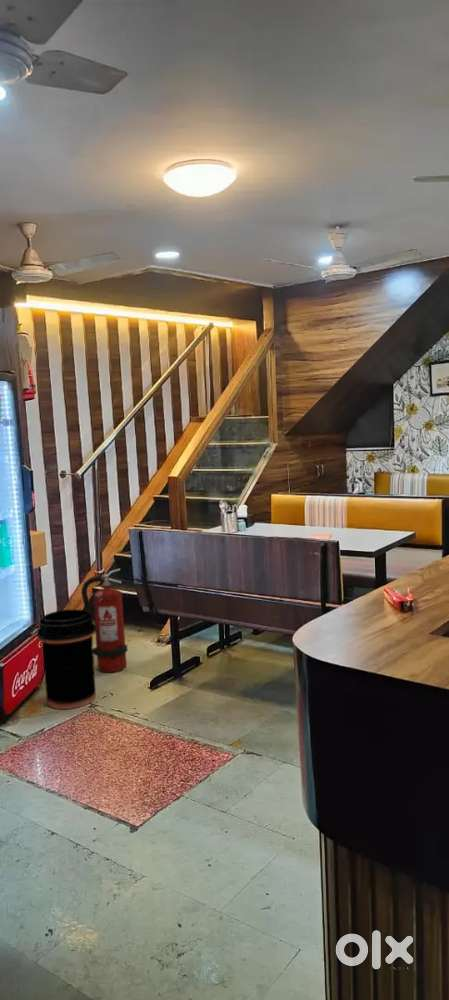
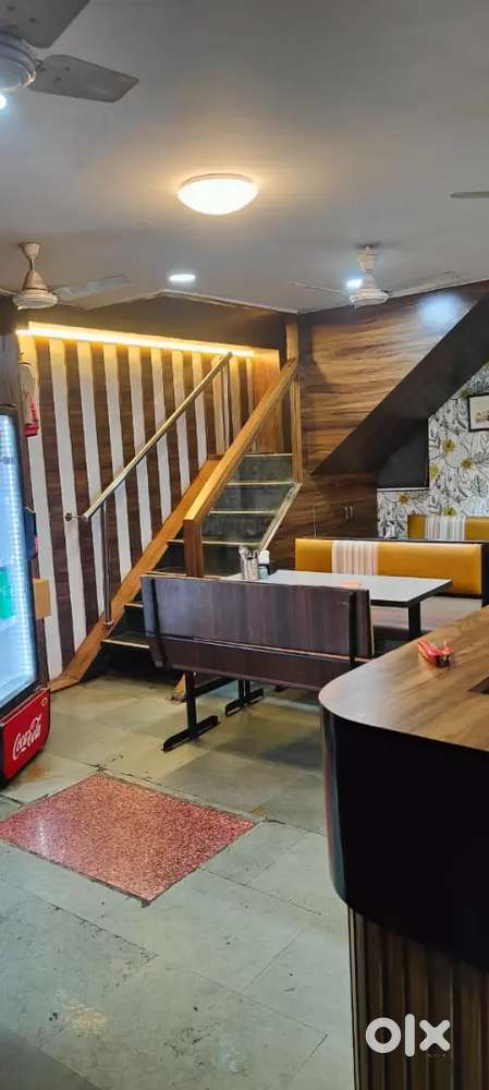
- trash can (68, 657)
- fire extinguisher (104, 619)
